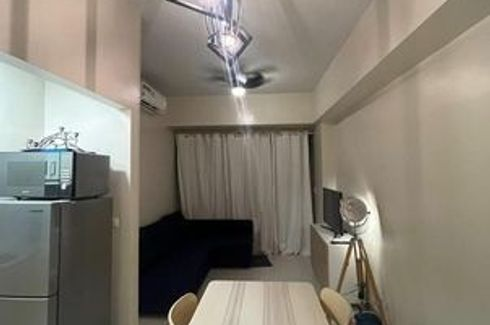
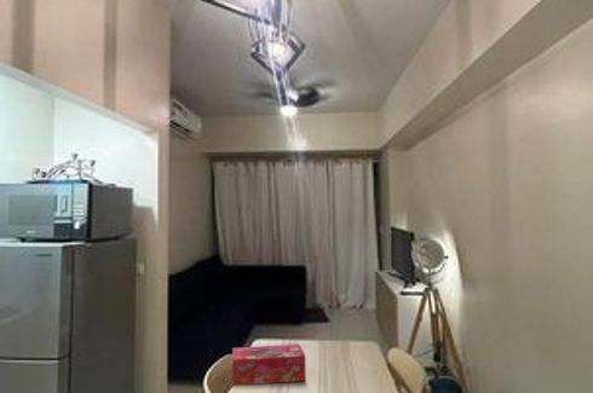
+ tissue box (267, 363)
